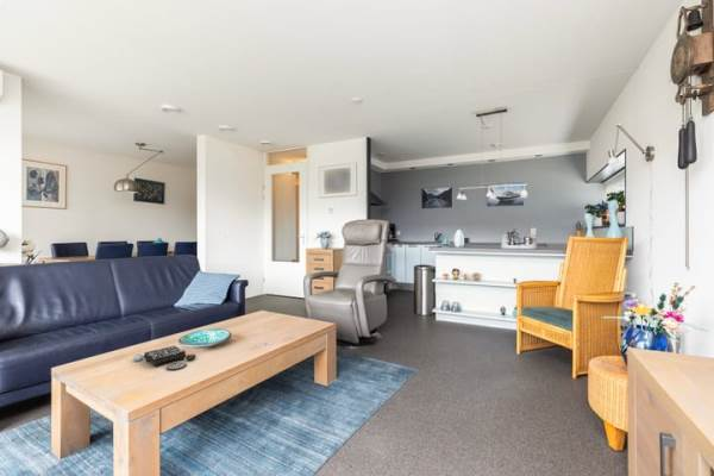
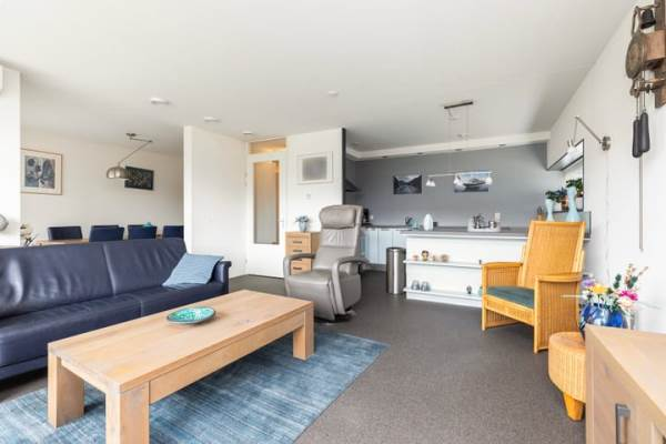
- board game (164, 356)
